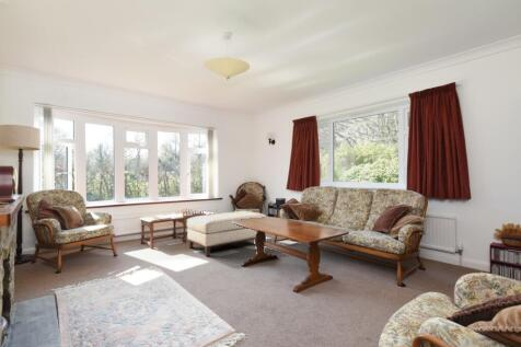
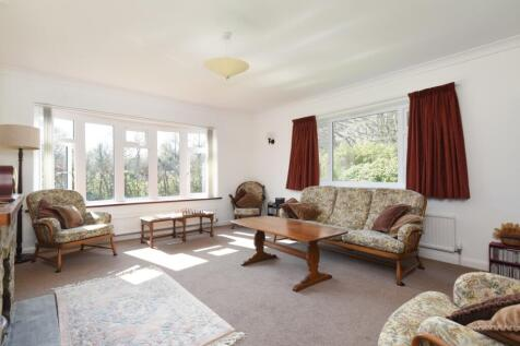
- ottoman (228, 230)
